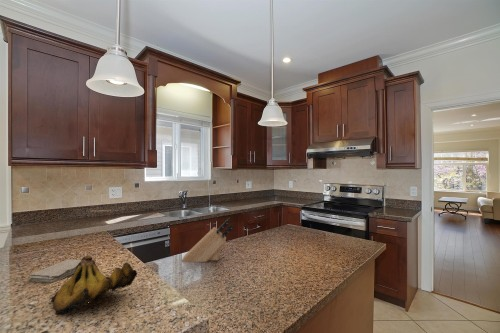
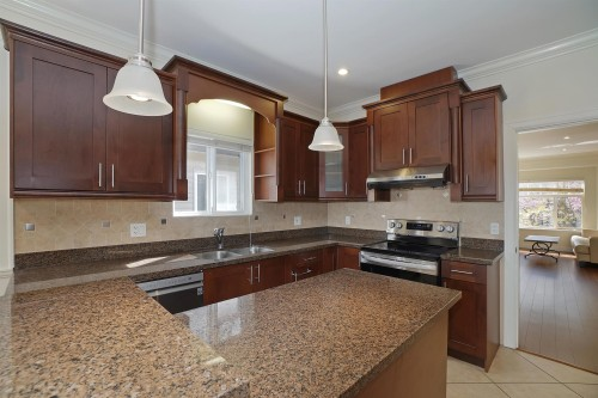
- washcloth (61, 269)
- knife block (208, 238)
- banana bunch (90, 283)
